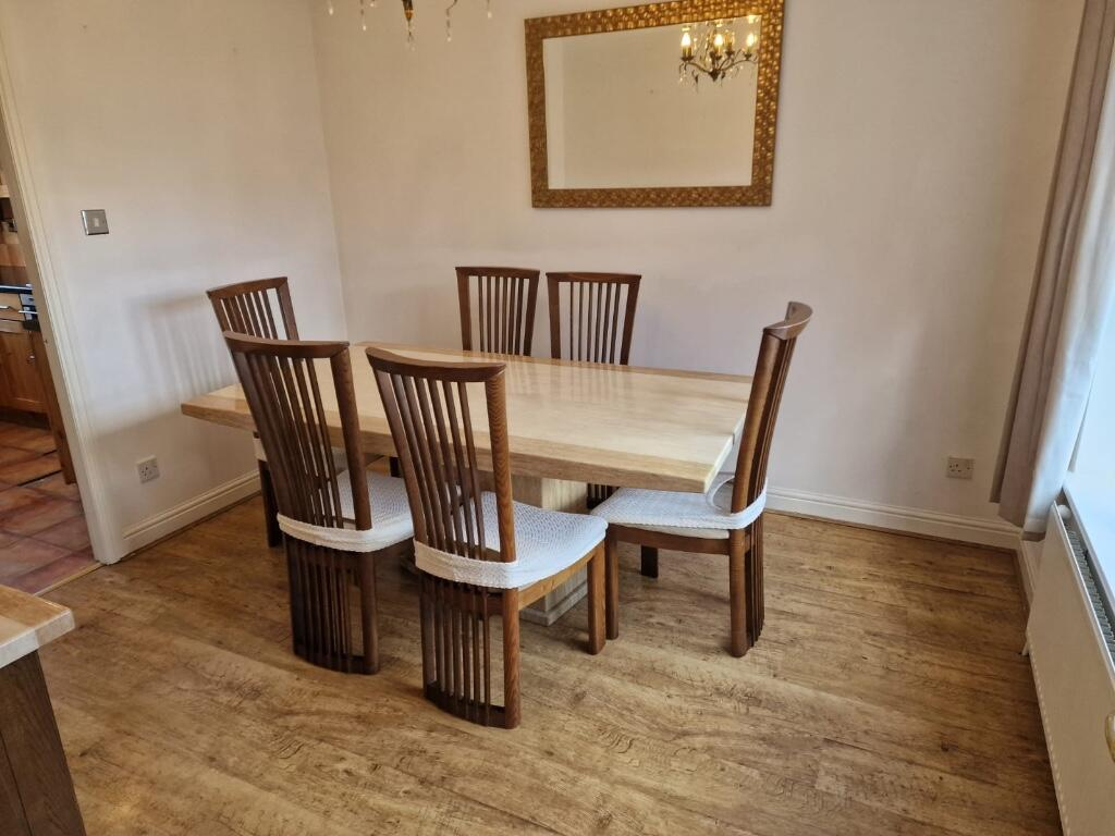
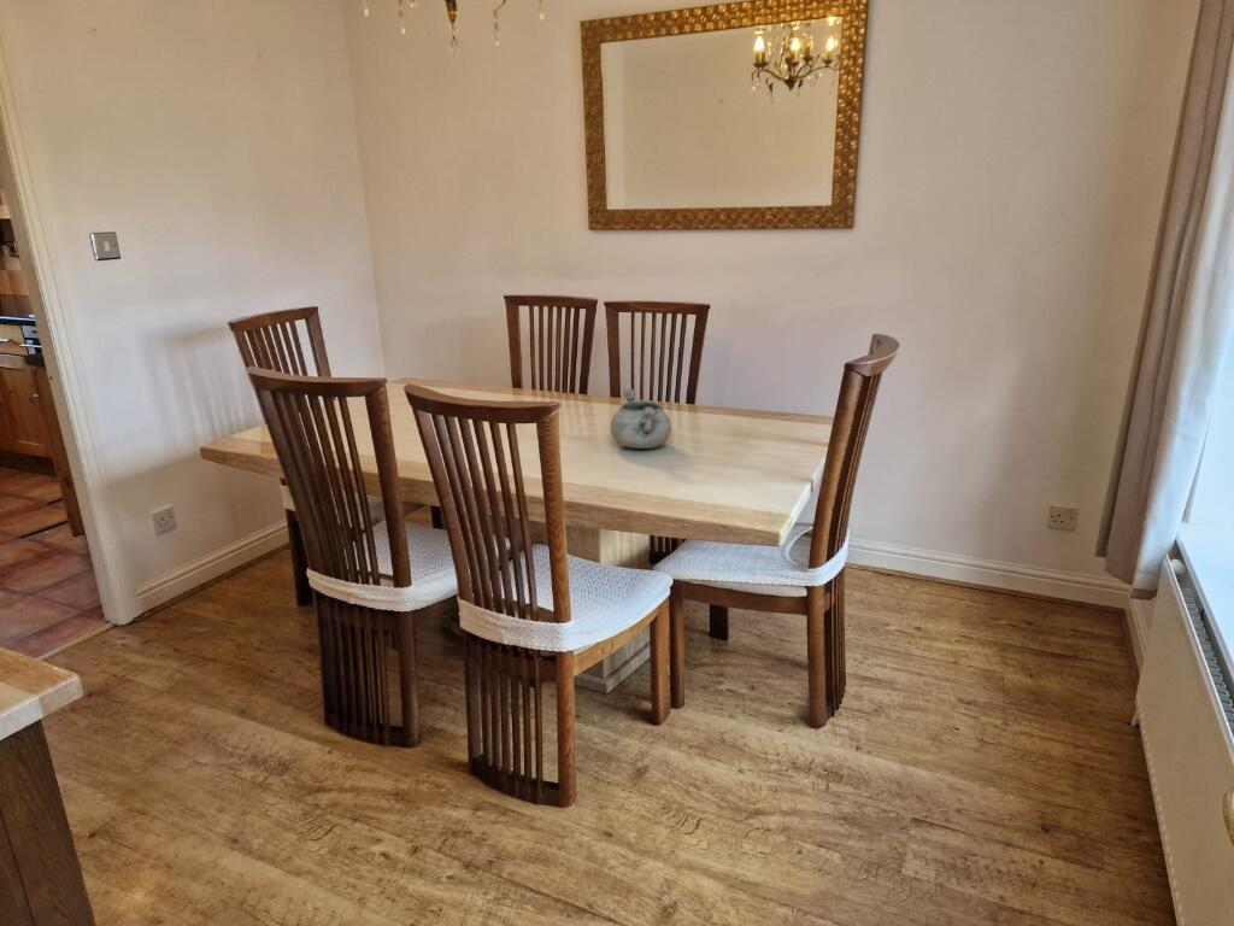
+ decorative bowl (641, 421)
